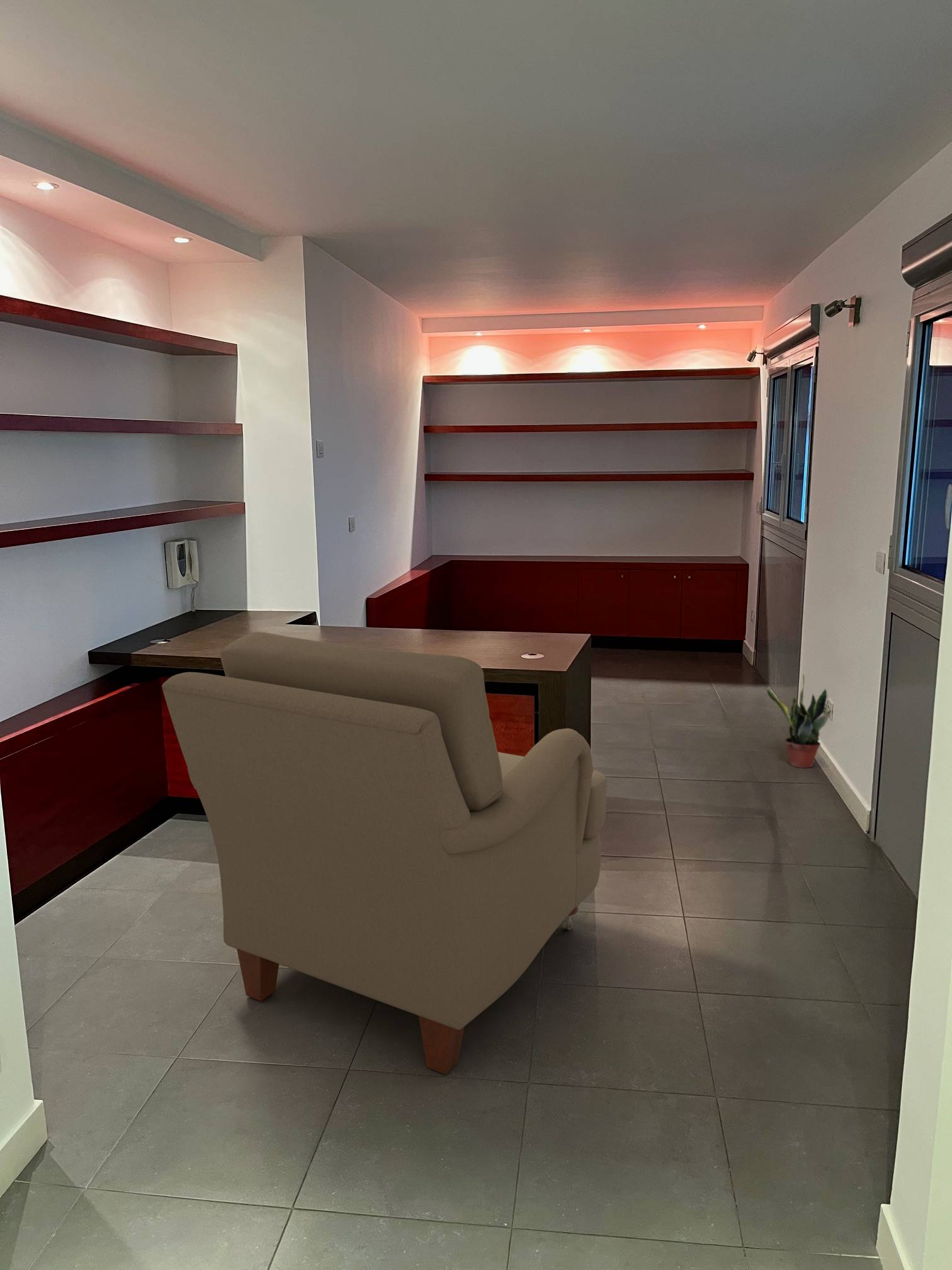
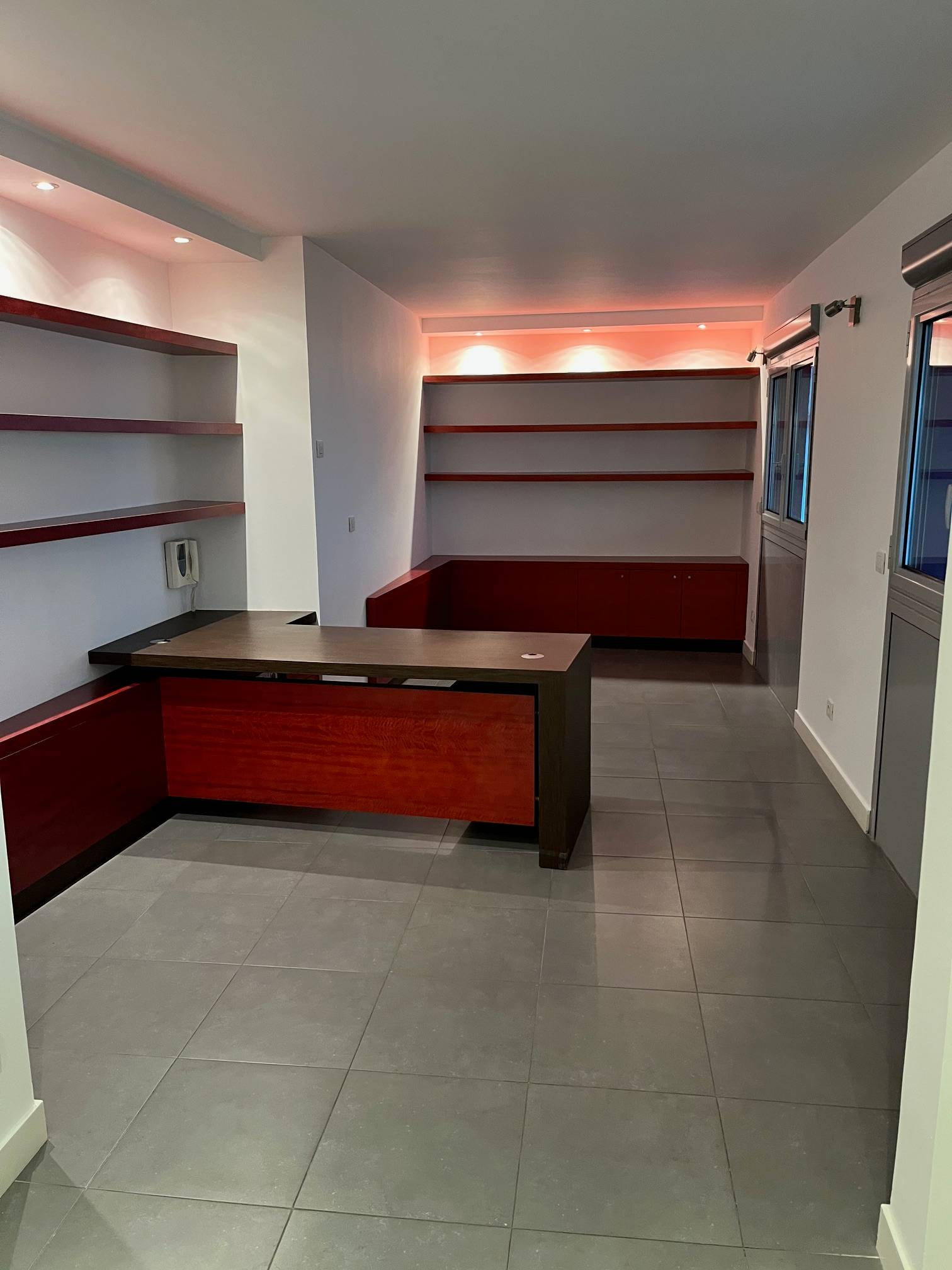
- chair (409, 806)
- potted plant (798, 721)
